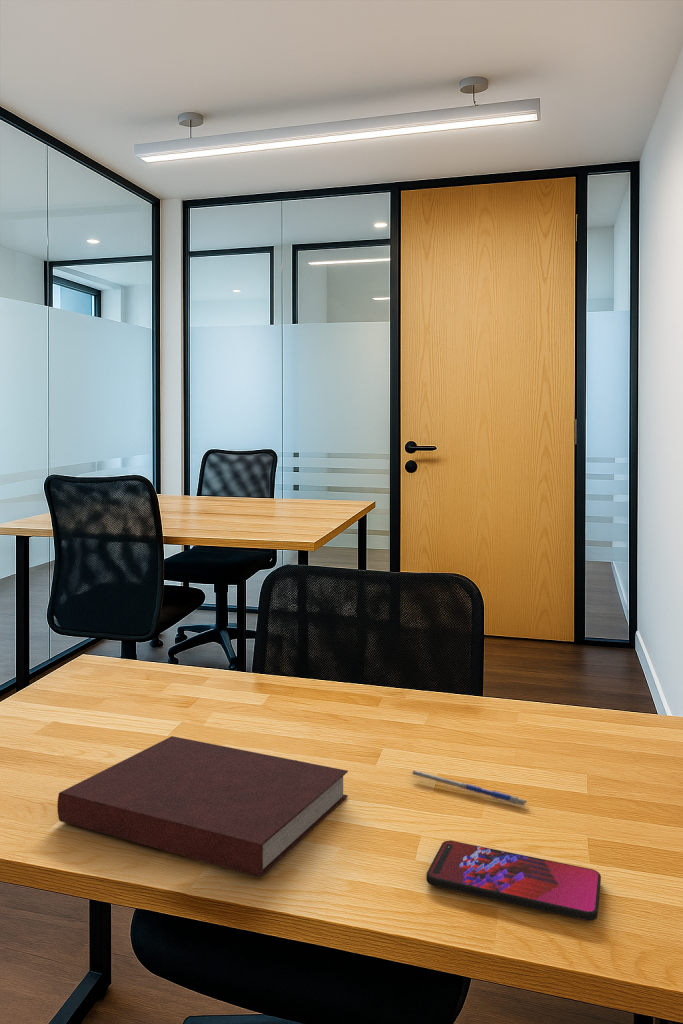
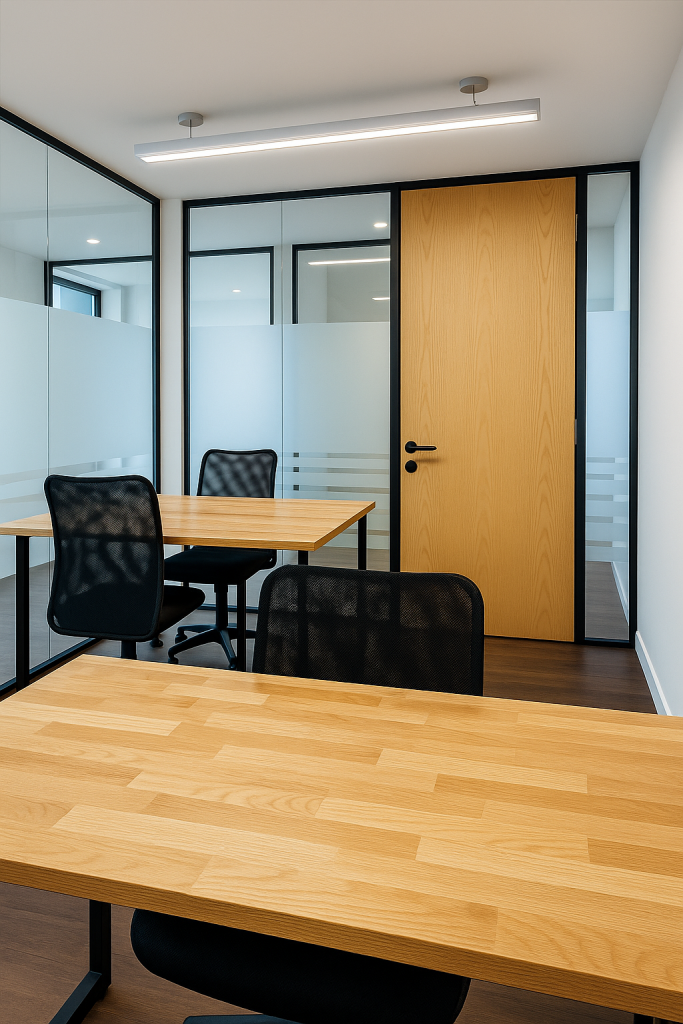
- notebook (208, 795)
- pen (465, 786)
- smartphone (513, 877)
